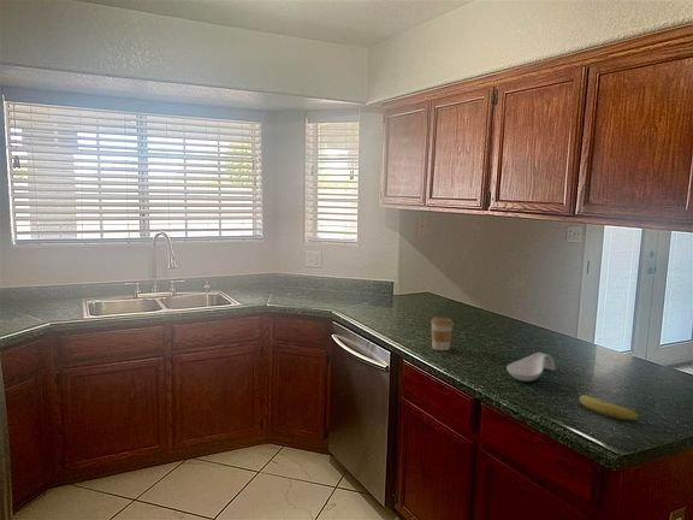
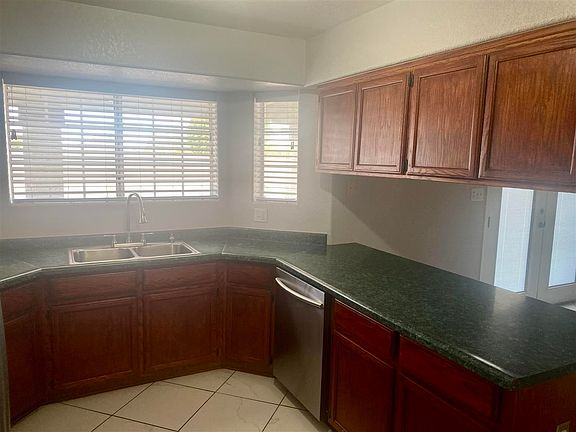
- coffee cup (442, 332)
- spoon rest (533, 365)
- fruit (602, 404)
